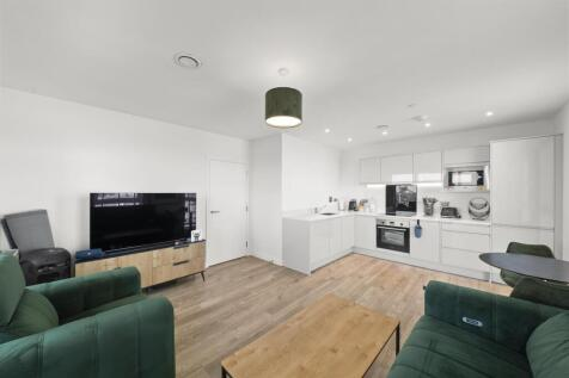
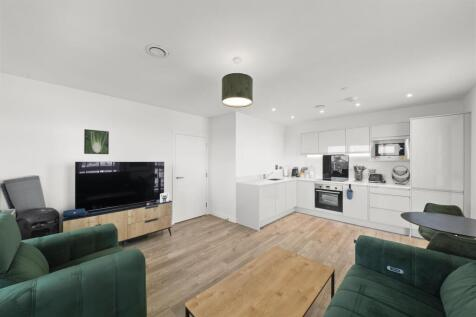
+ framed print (96, 142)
